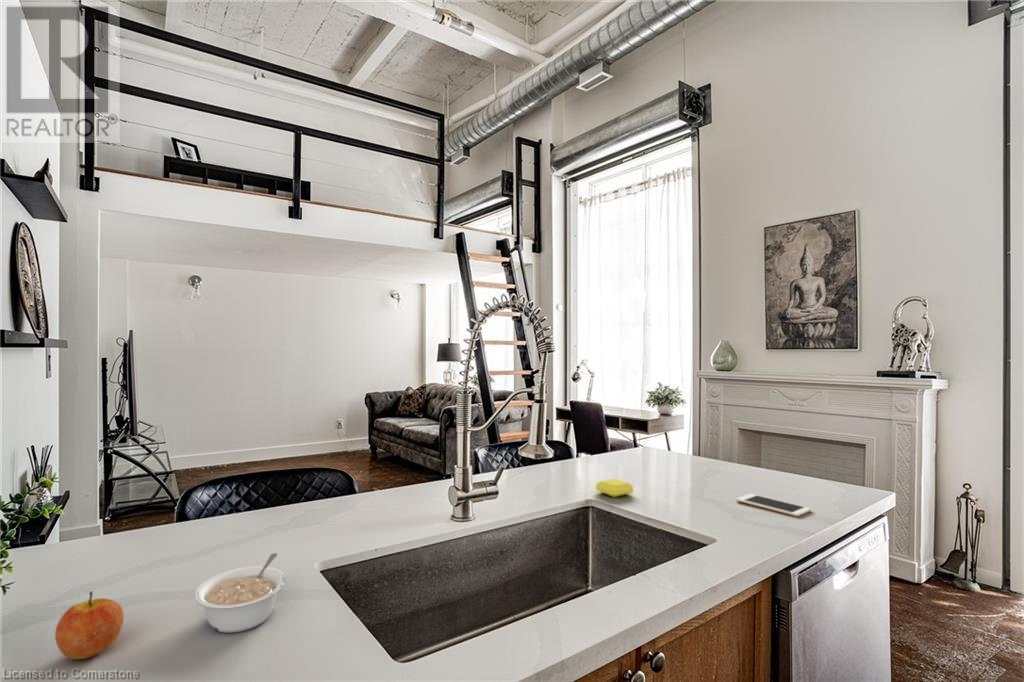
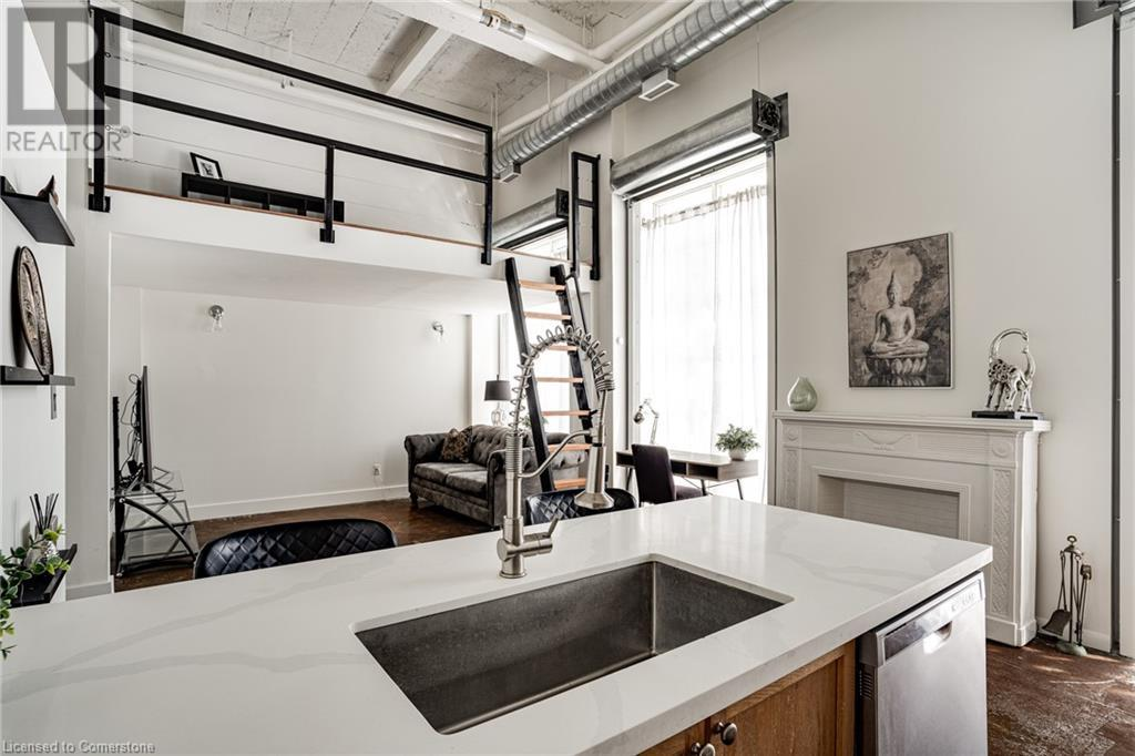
- cell phone (772, 504)
- soap bar (614, 487)
- apple (90, 622)
- legume (241, 596)
